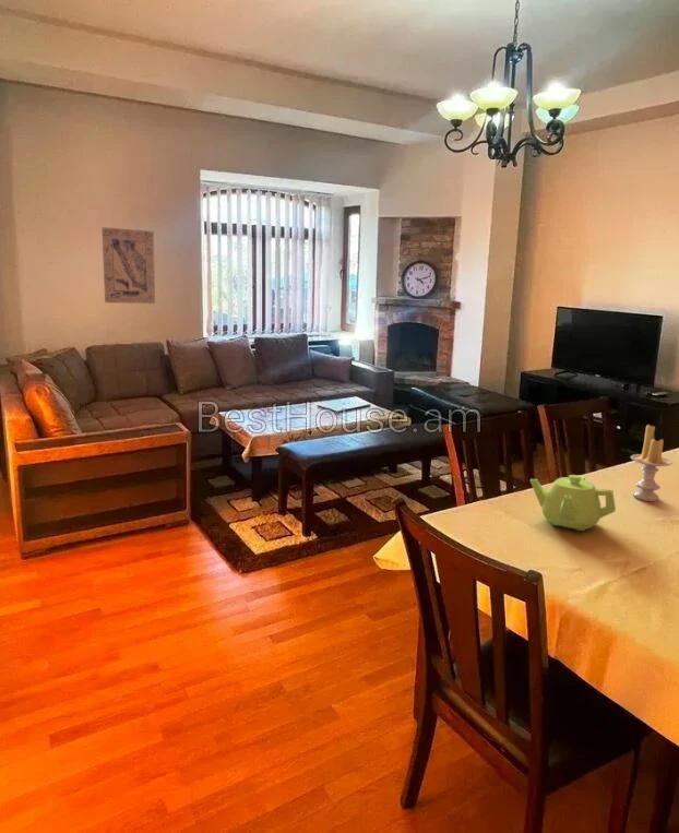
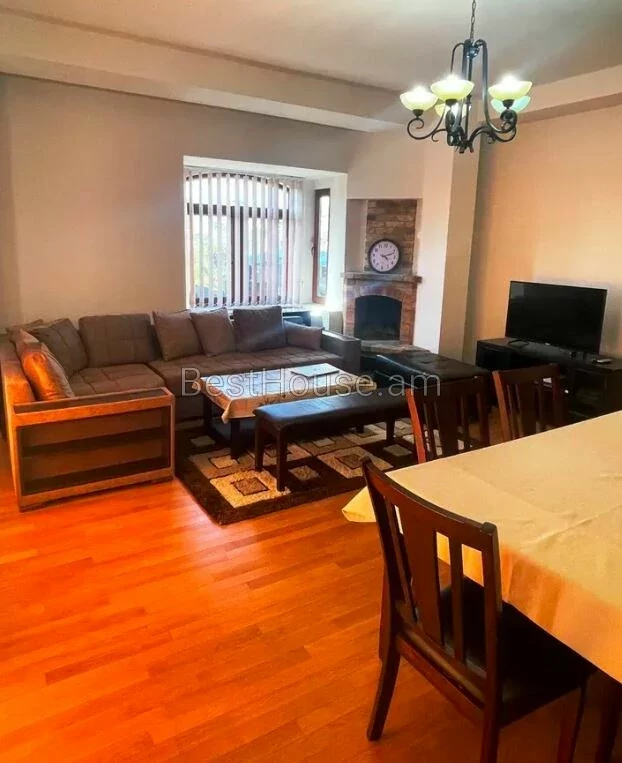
- teapot (571, 499)
- candle (651, 462)
- wall art (129, 266)
